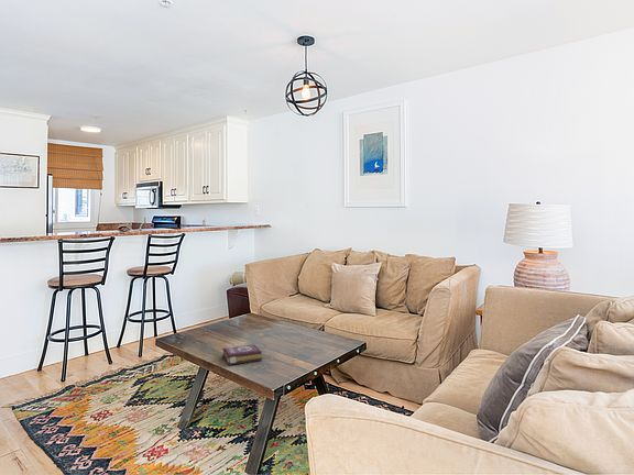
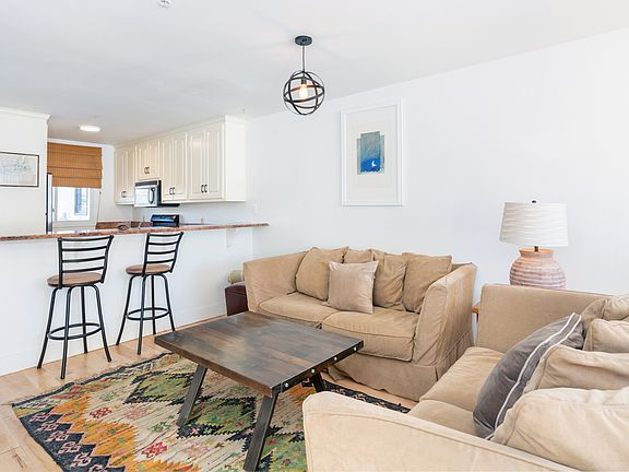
- book (241, 353)
